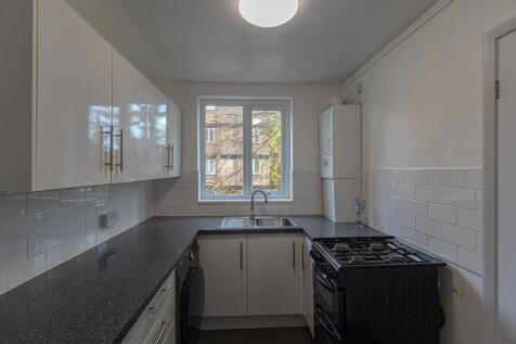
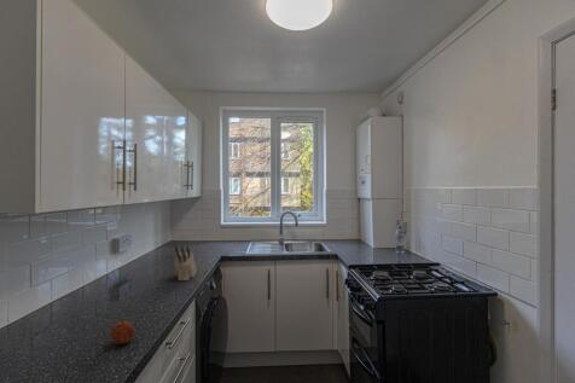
+ fruit (122, 330)
+ knife block (185, 260)
